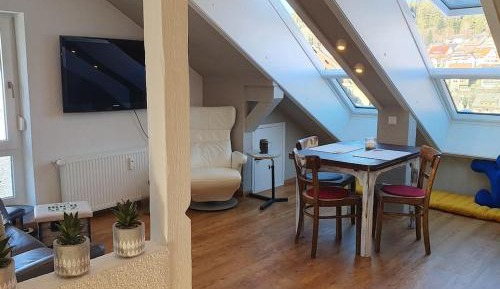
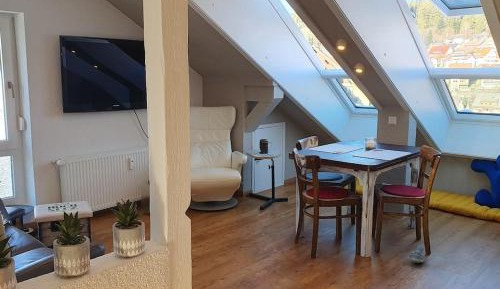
+ plush toy (417, 254)
